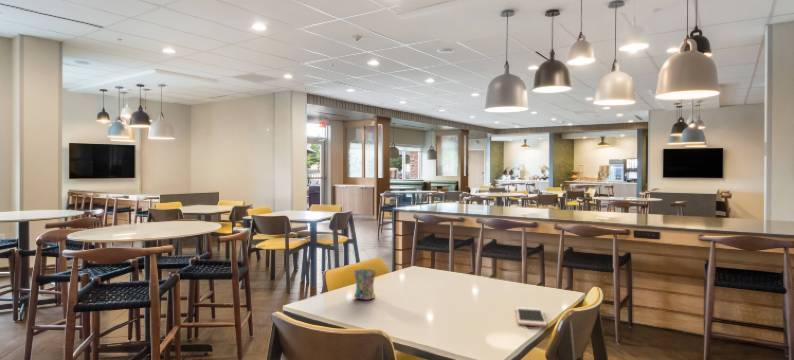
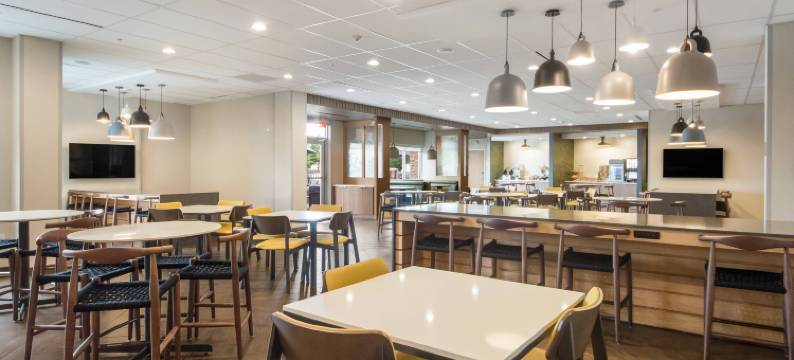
- mug (364, 285)
- cell phone (530, 316)
